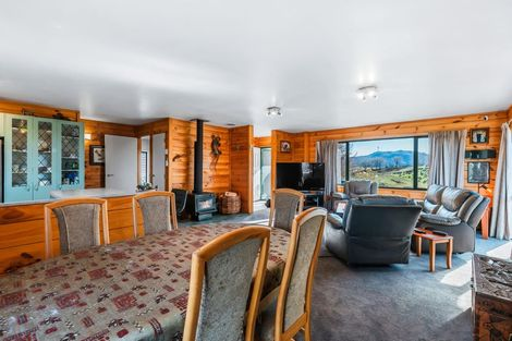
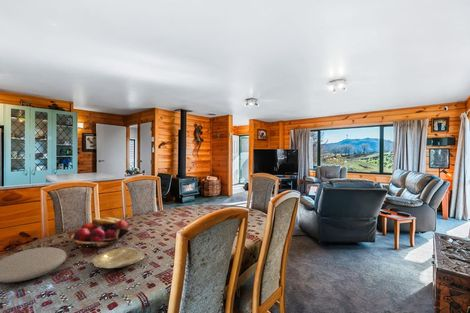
+ plate (30, 263)
+ plate (118, 259)
+ fruit basket (102, 230)
